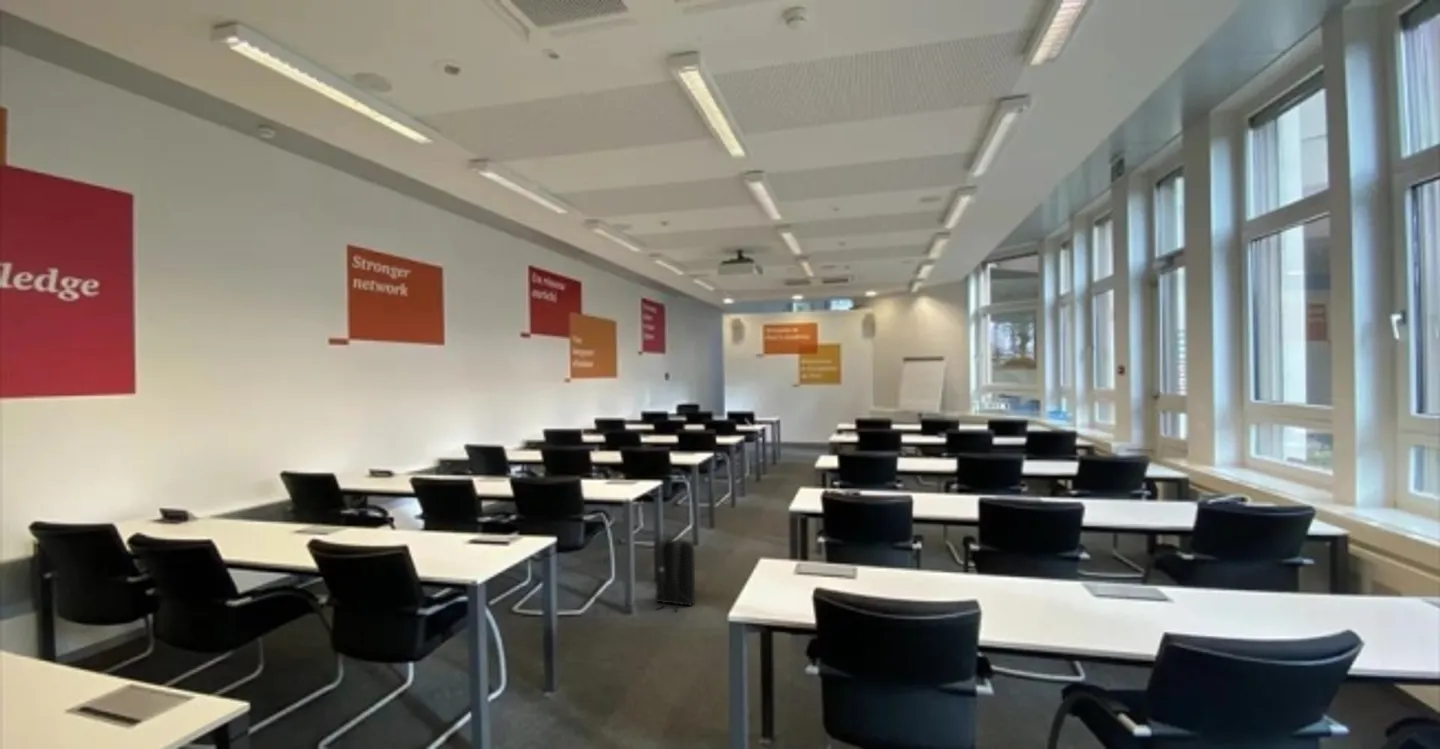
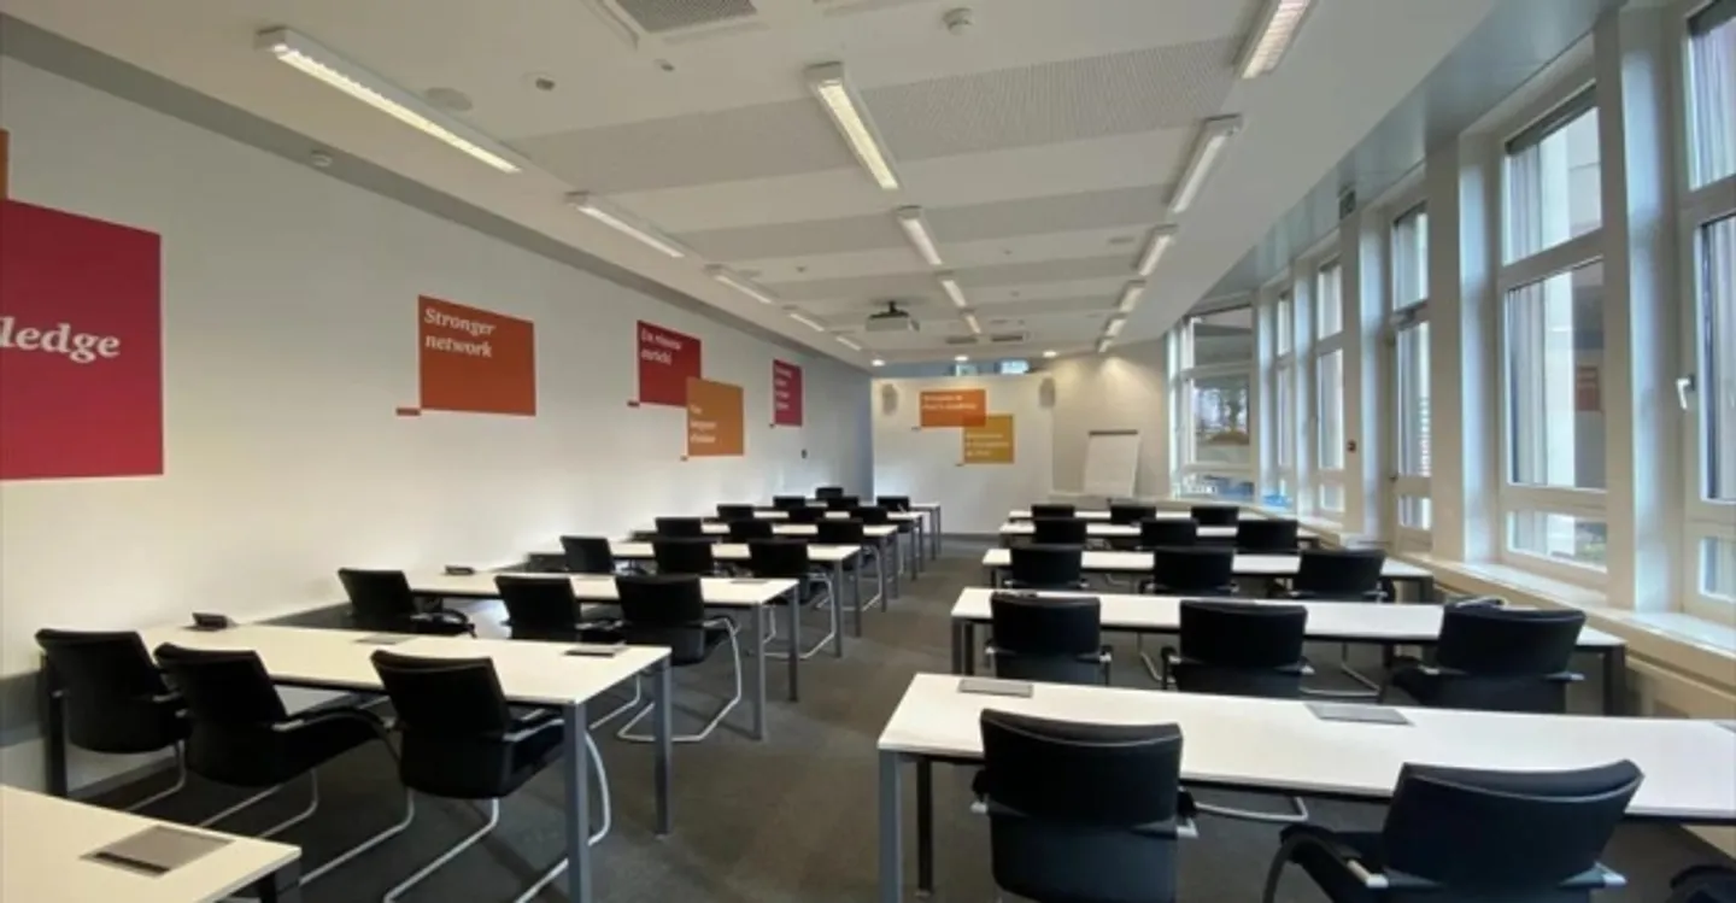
- backpack (672, 570)
